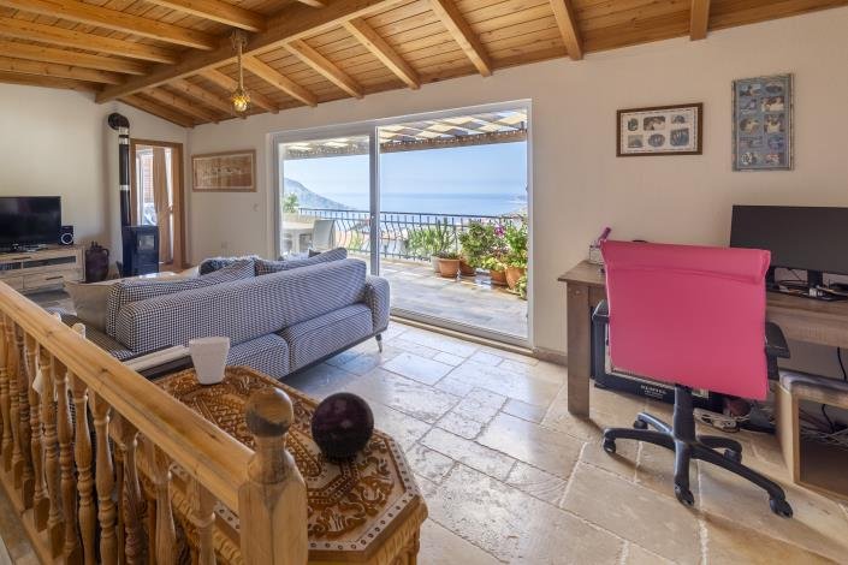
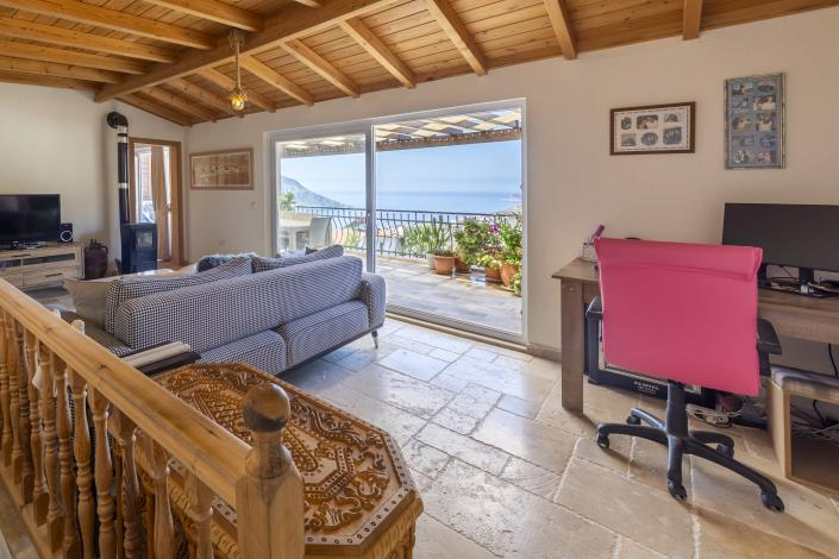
- decorative orb (342, 423)
- cup (209, 359)
